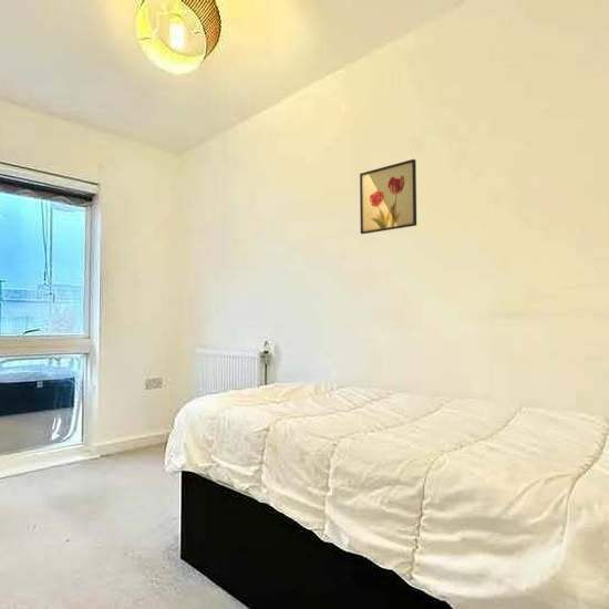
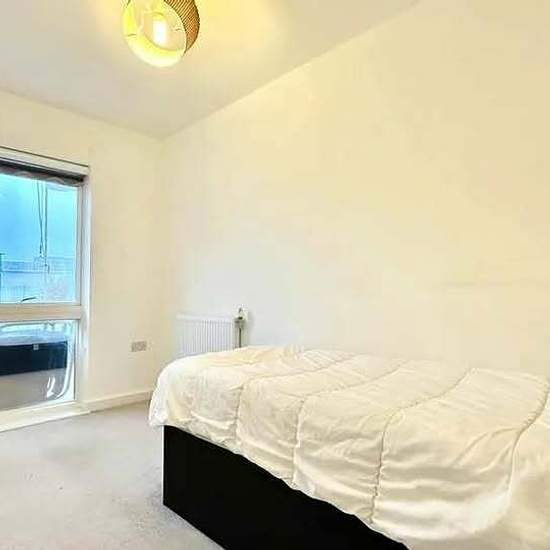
- wall art (388, 198)
